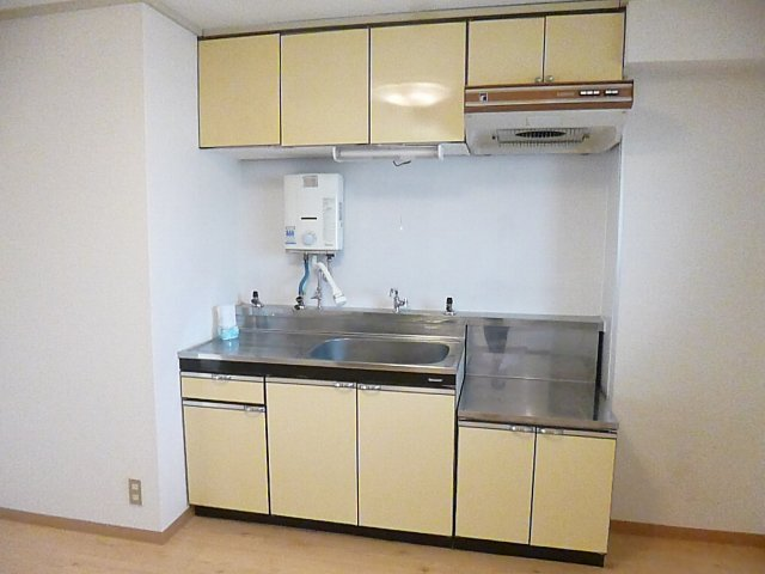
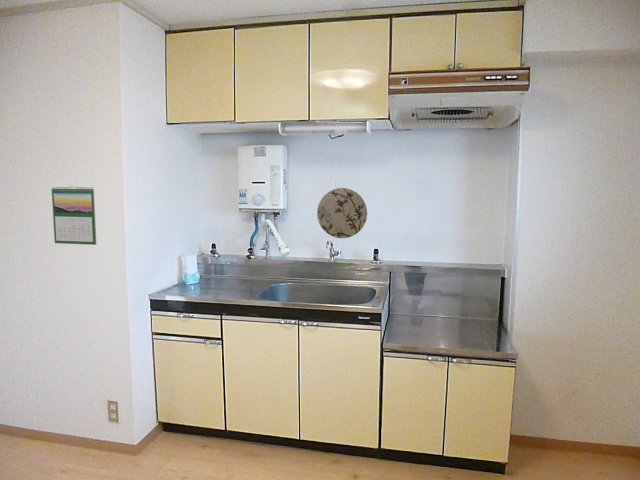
+ decorative plate (341, 213)
+ calendar (73, 215)
